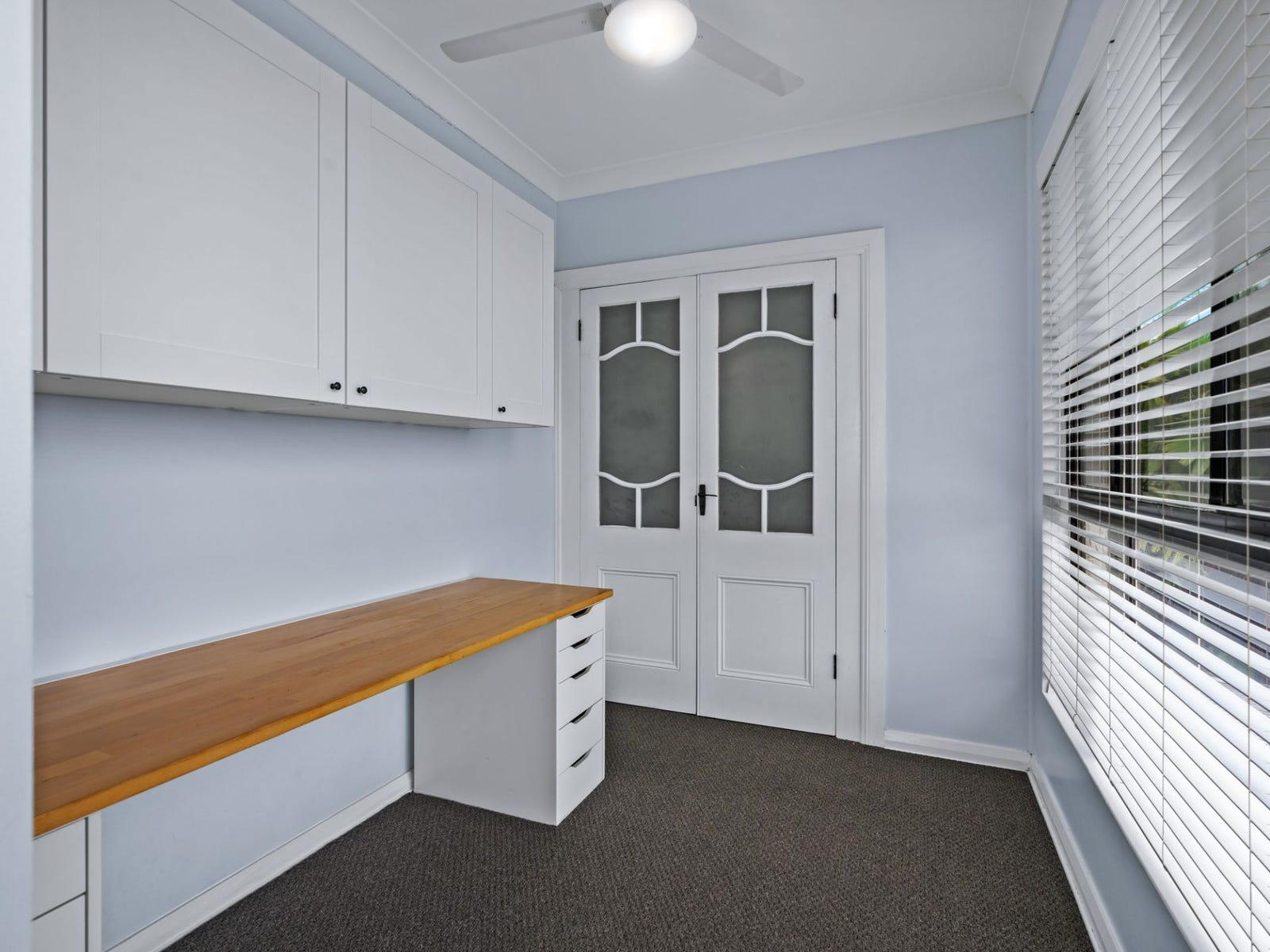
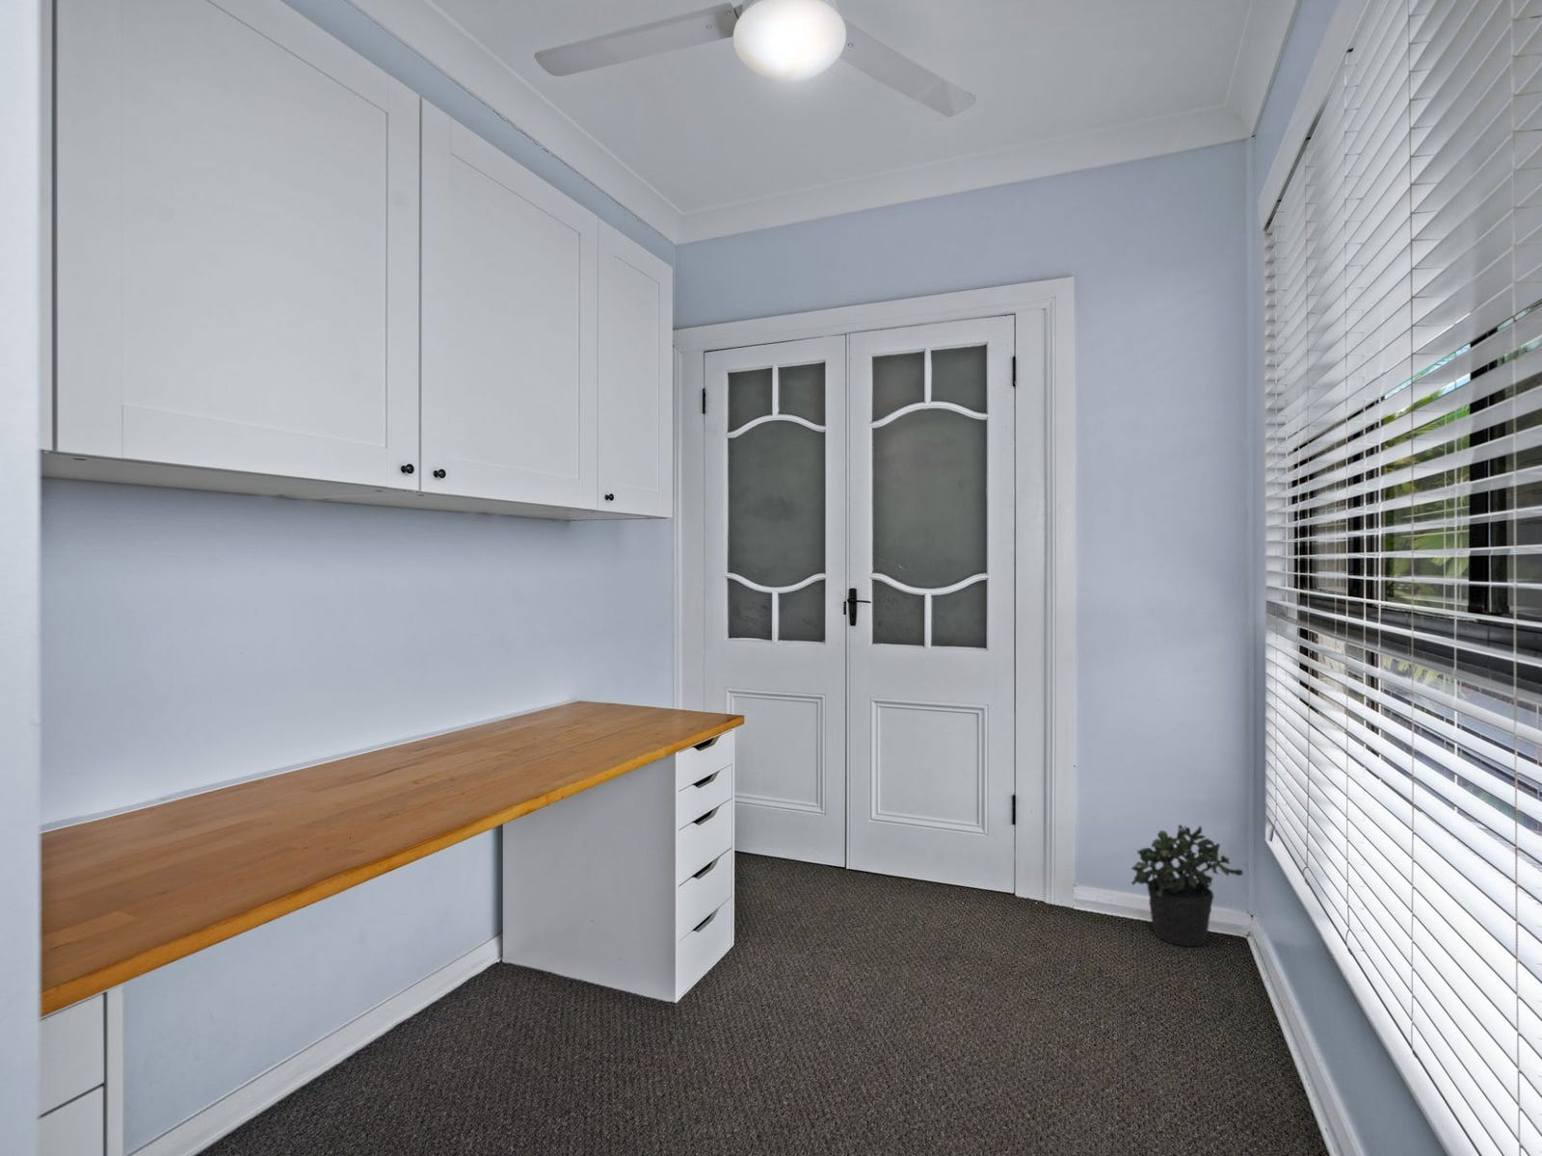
+ potted plant (1185, 880)
